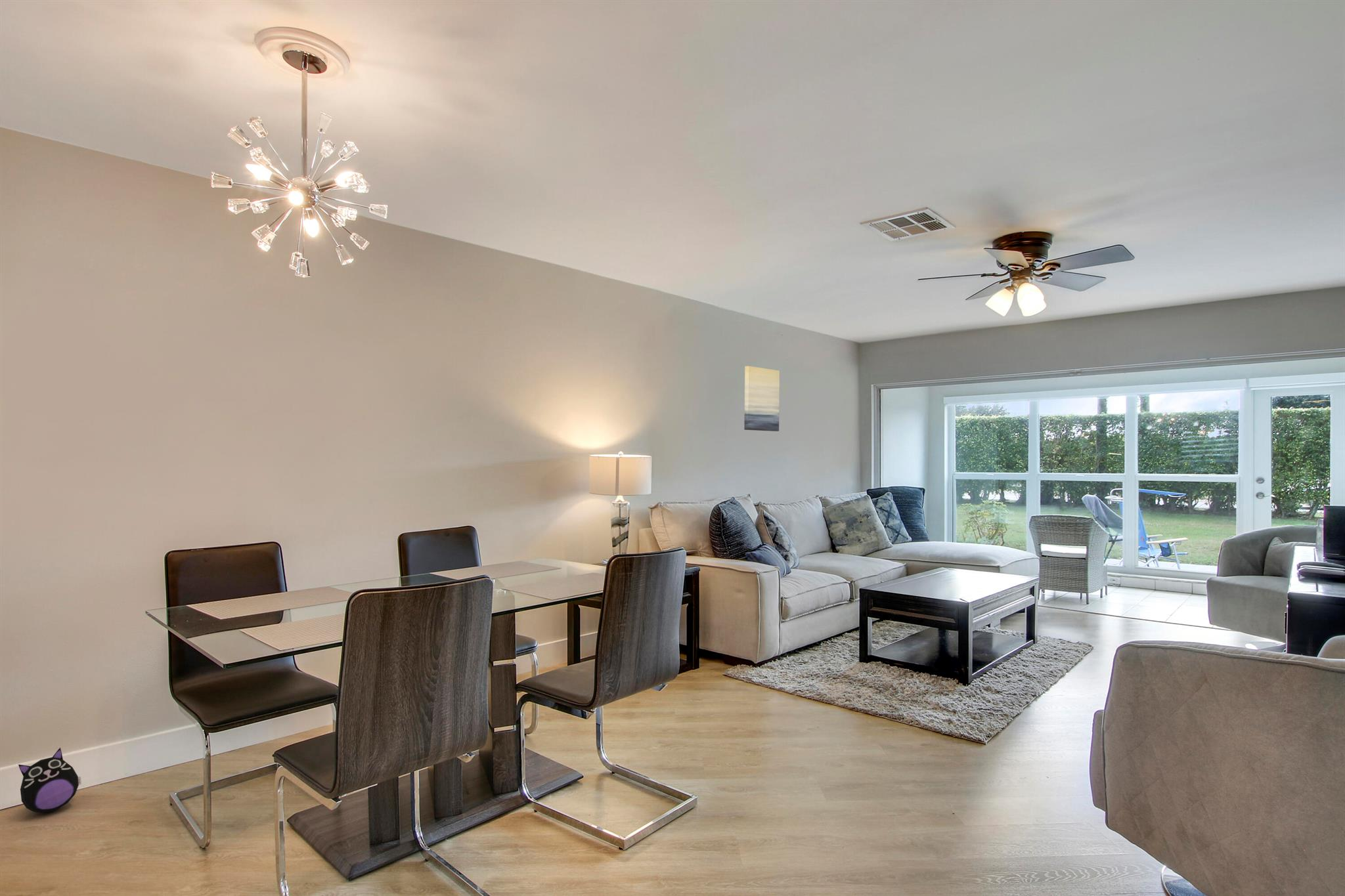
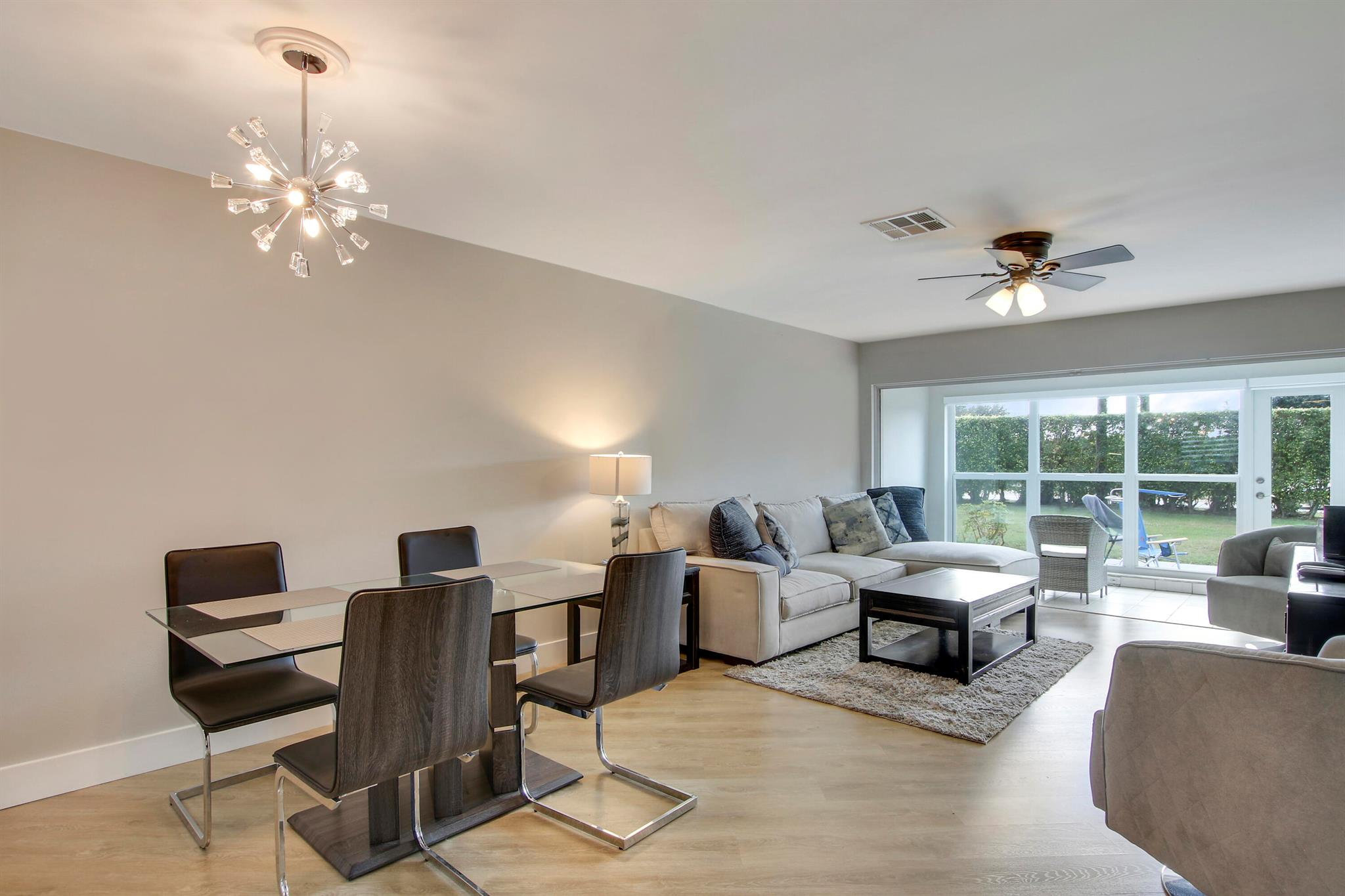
- wall art (762, 399)
- plush toy (51, 780)
